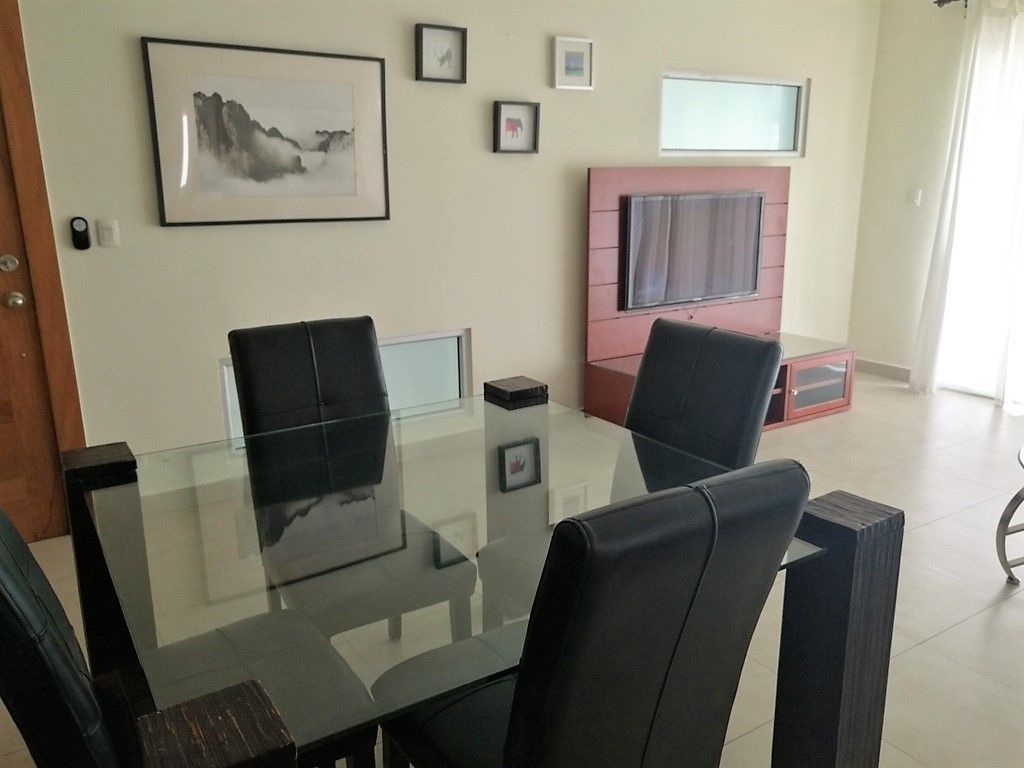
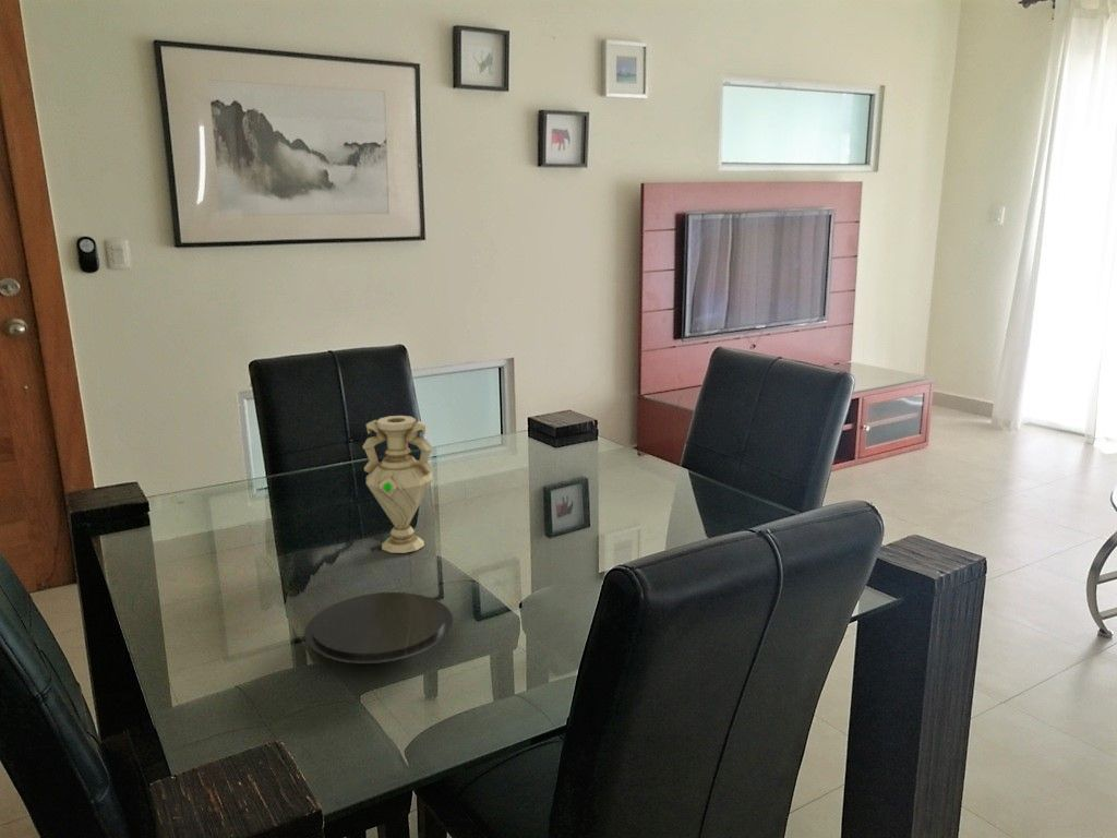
+ vase (399, 483)
+ plate (380, 633)
